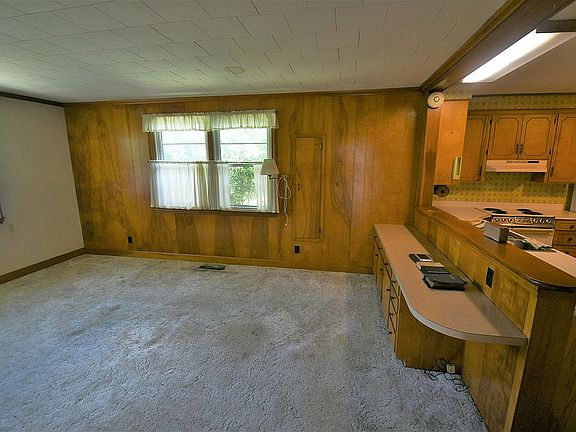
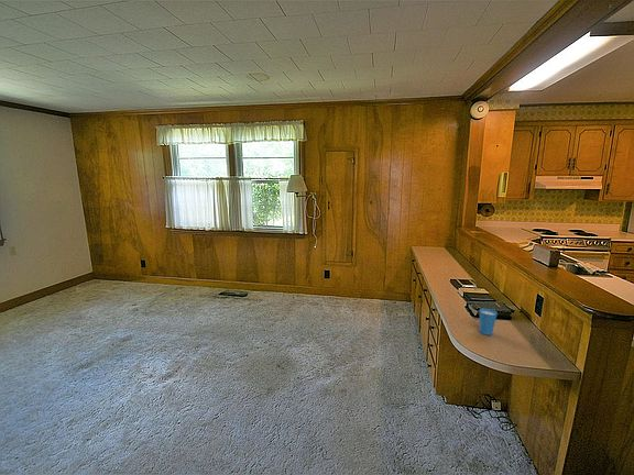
+ cup (487, 321)
